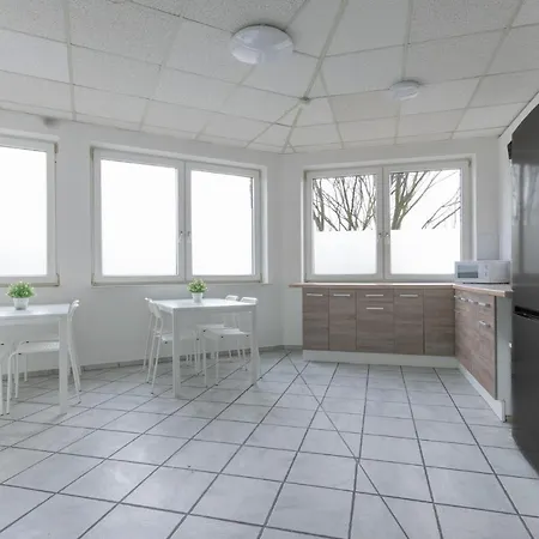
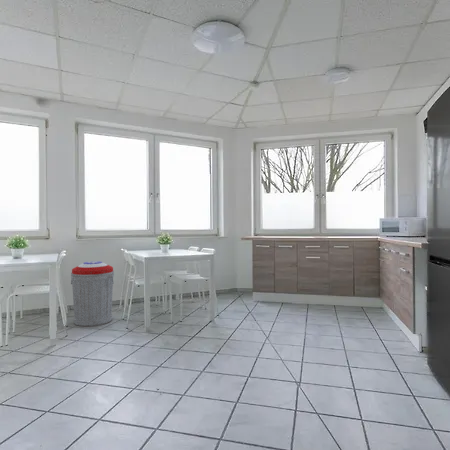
+ trash can (93, 291)
